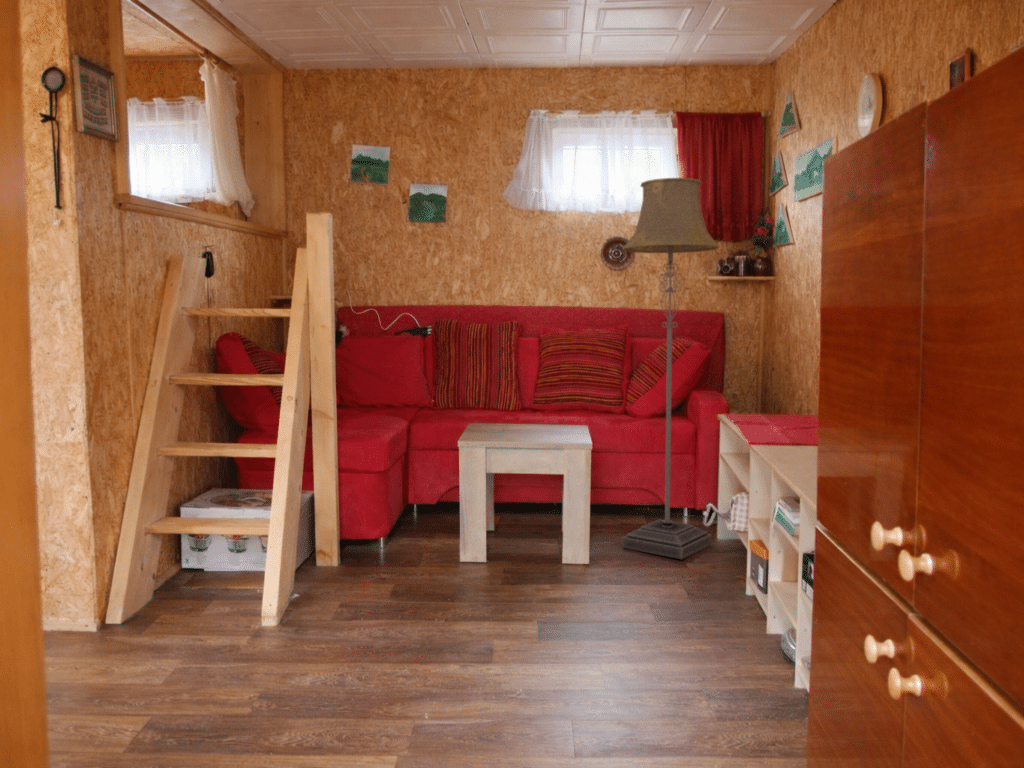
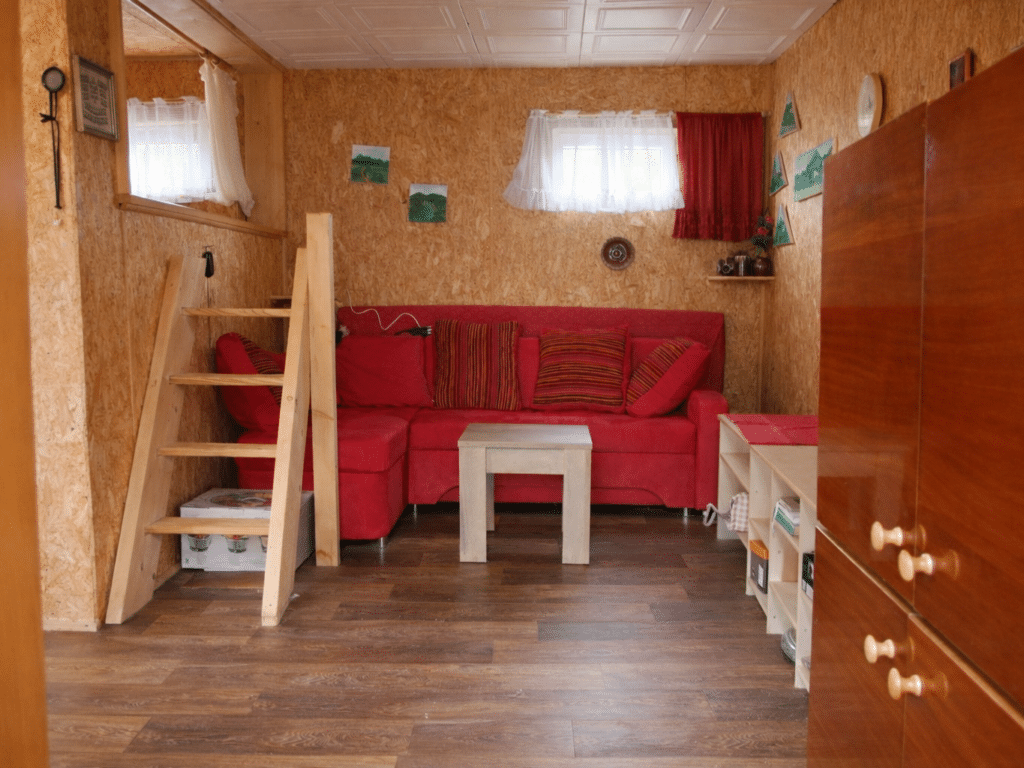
- floor lamp (668, 367)
